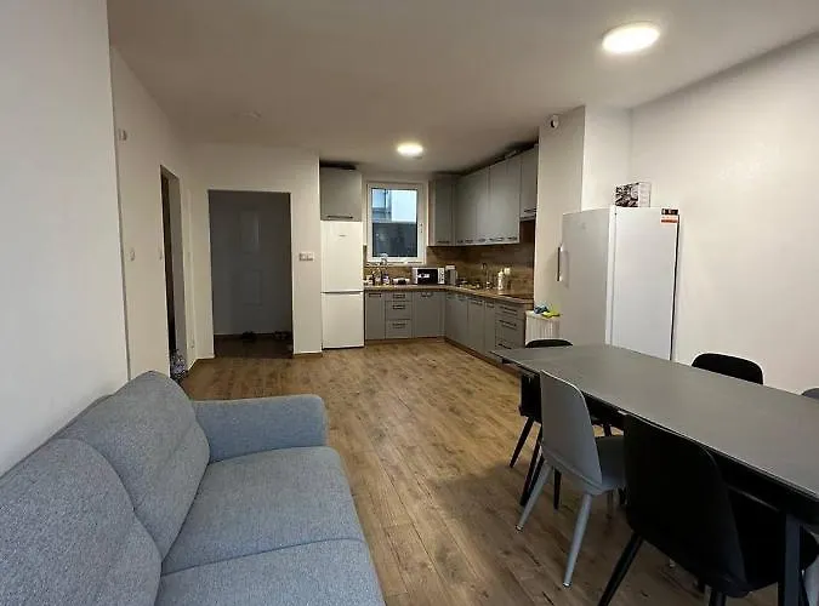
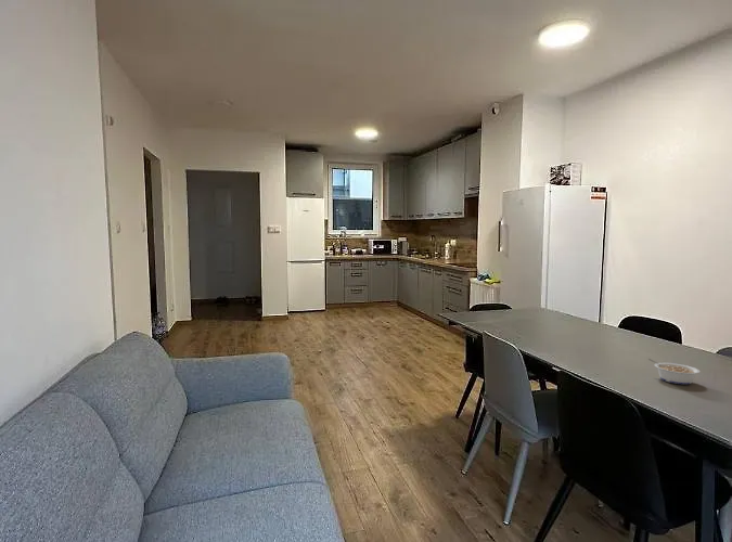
+ legume (675, 372)
